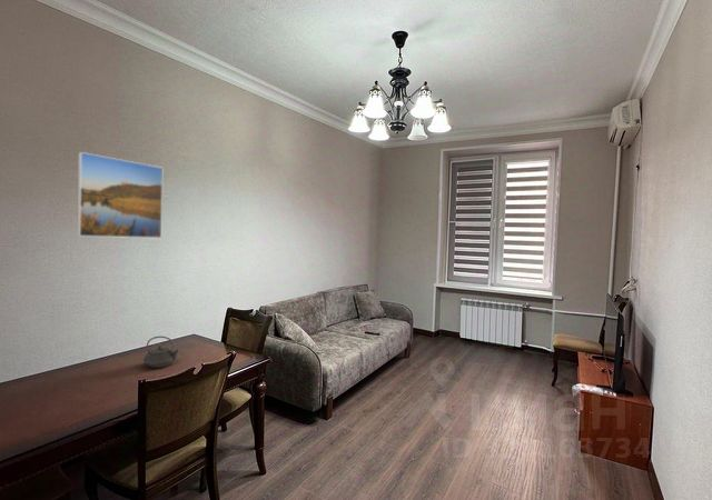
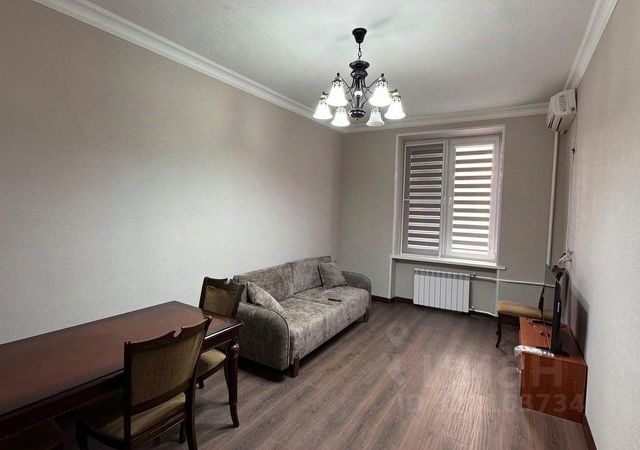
- teapot (161, 350)
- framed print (123, 199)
